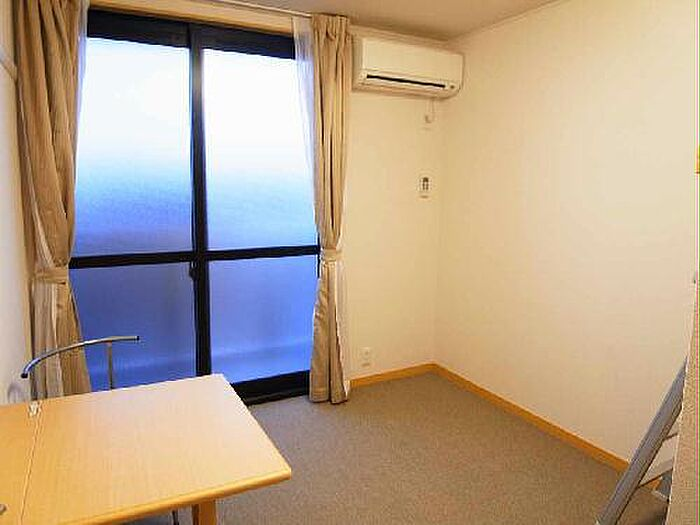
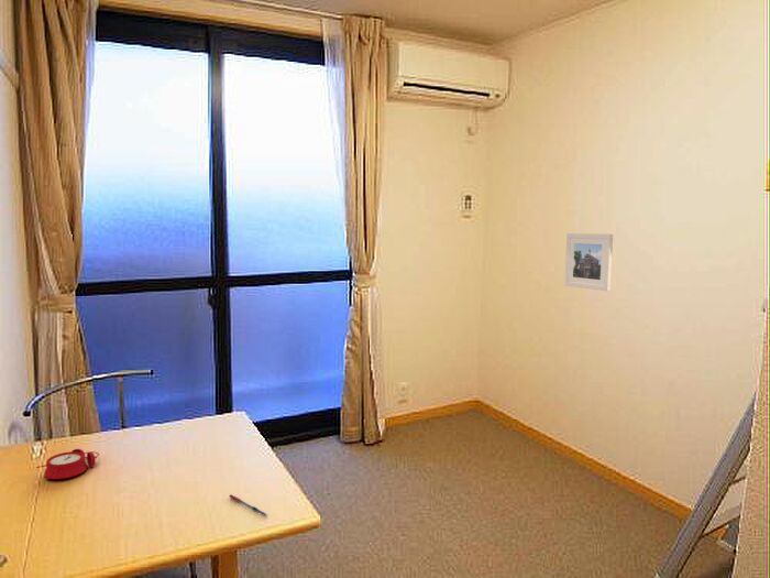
+ pen (248, 504)
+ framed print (587, 261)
+ alarm clock (72, 462)
